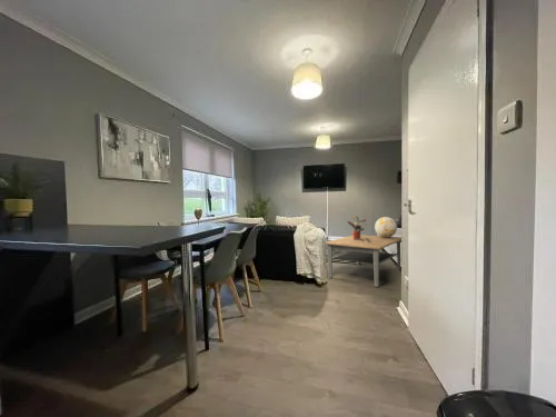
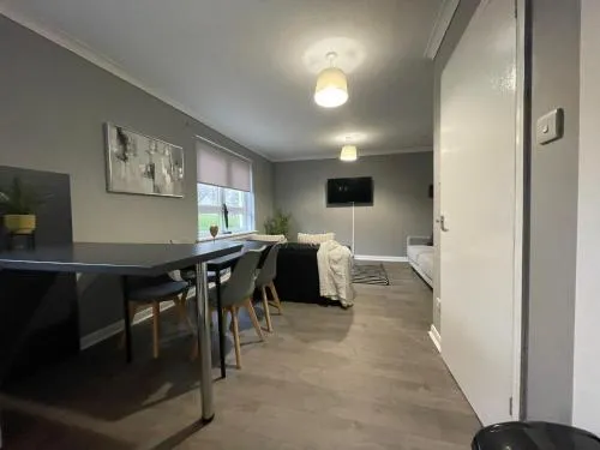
- potted plant (358, 227)
- decorative sphere (385, 227)
- coffee table (366, 257)
